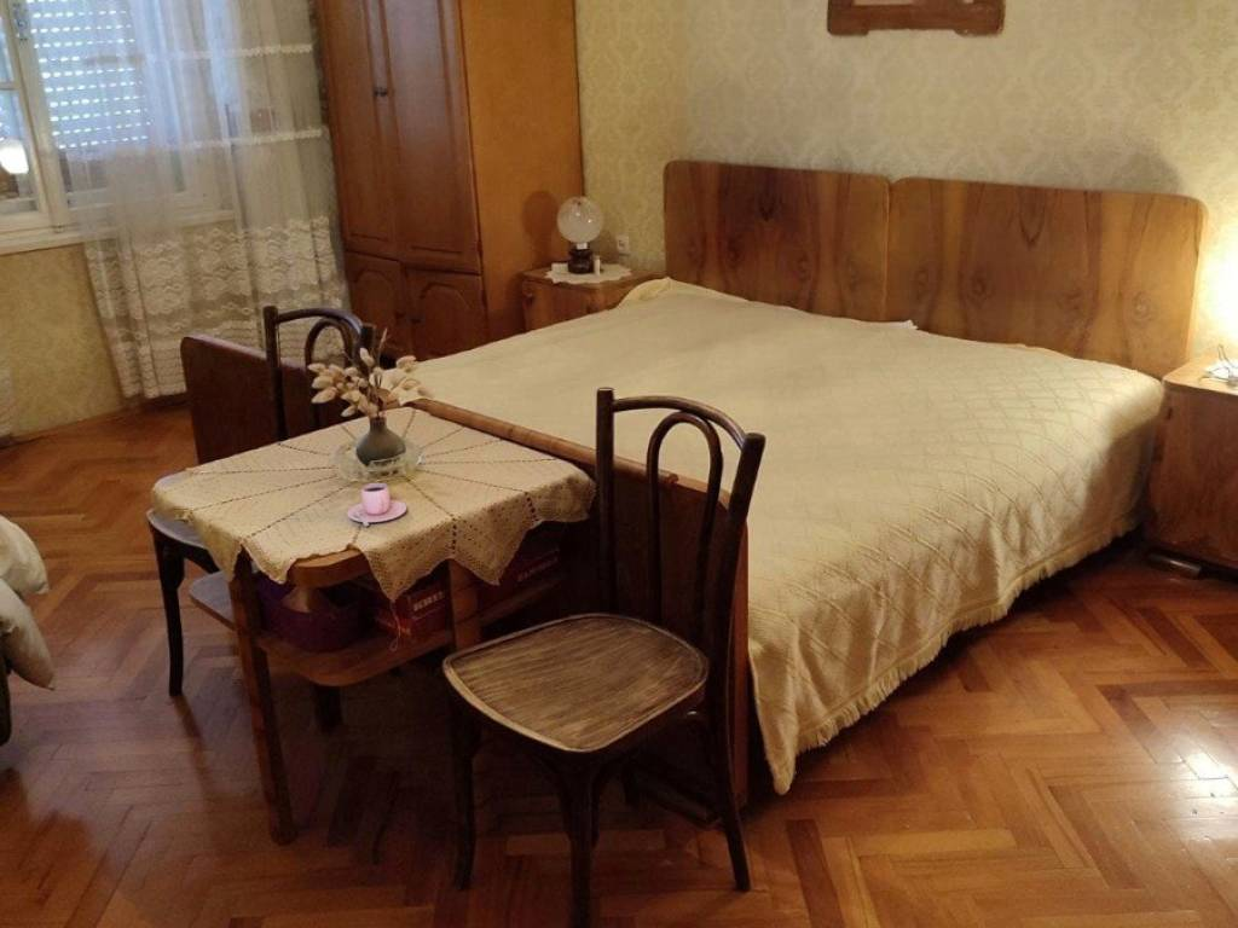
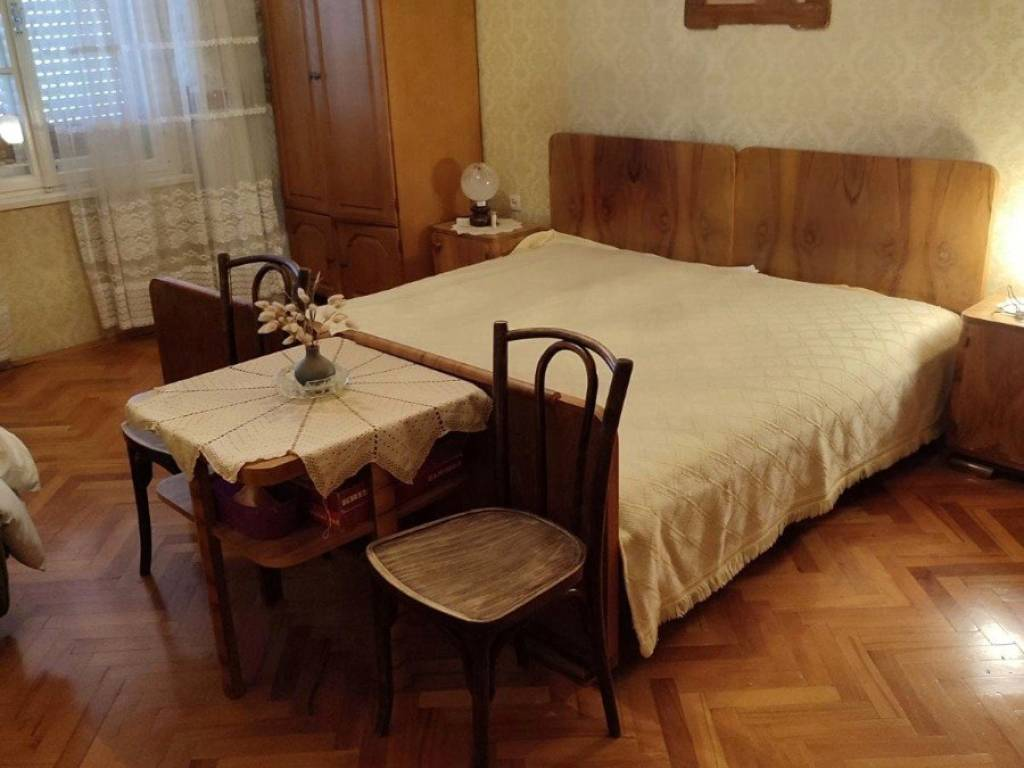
- teacup (374, 483)
